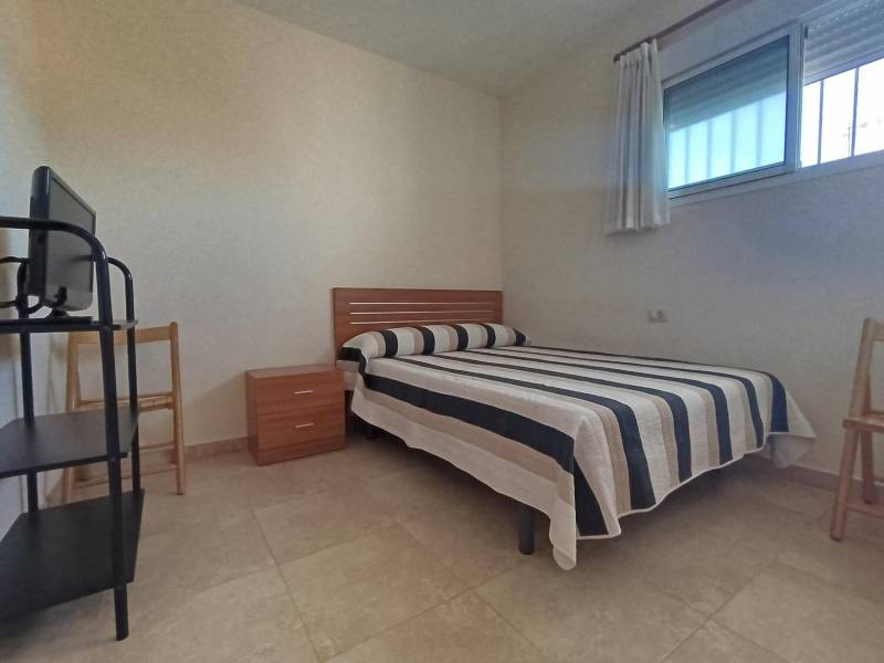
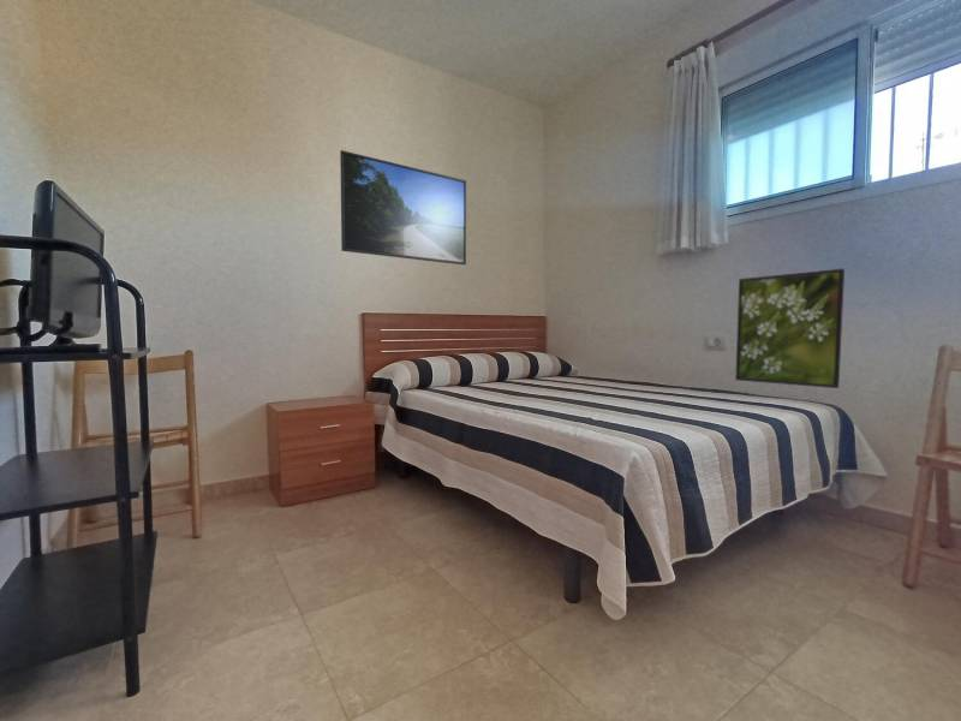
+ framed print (784, 329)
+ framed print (408, 213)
